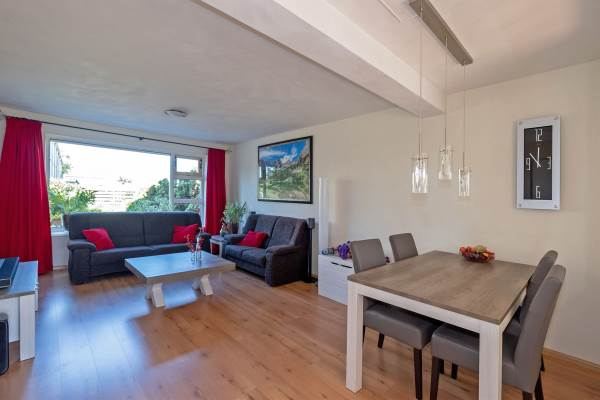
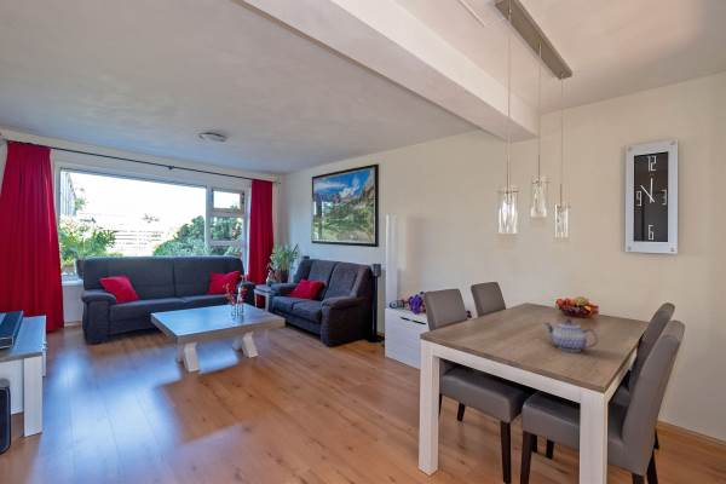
+ teapot (569, 334)
